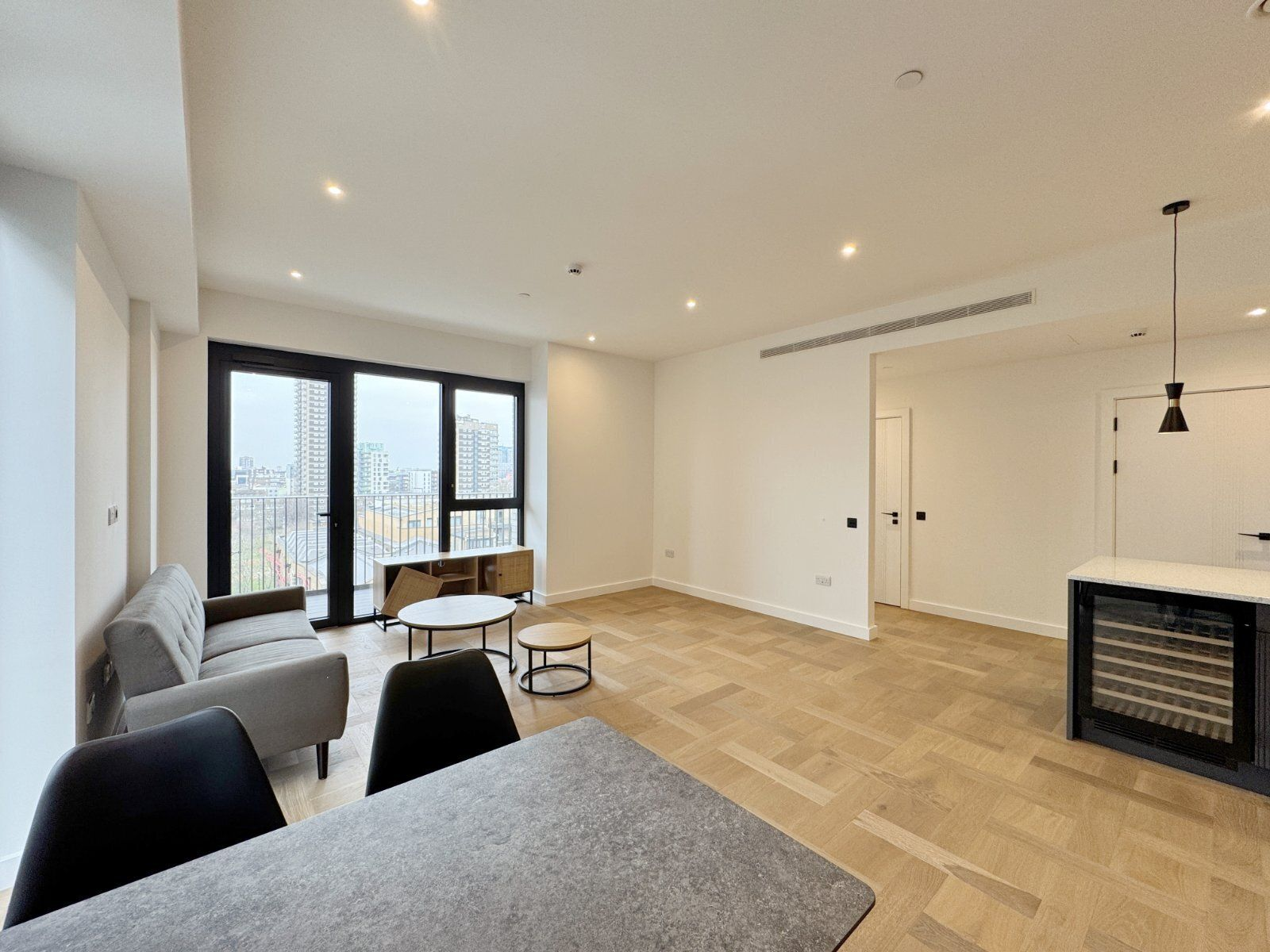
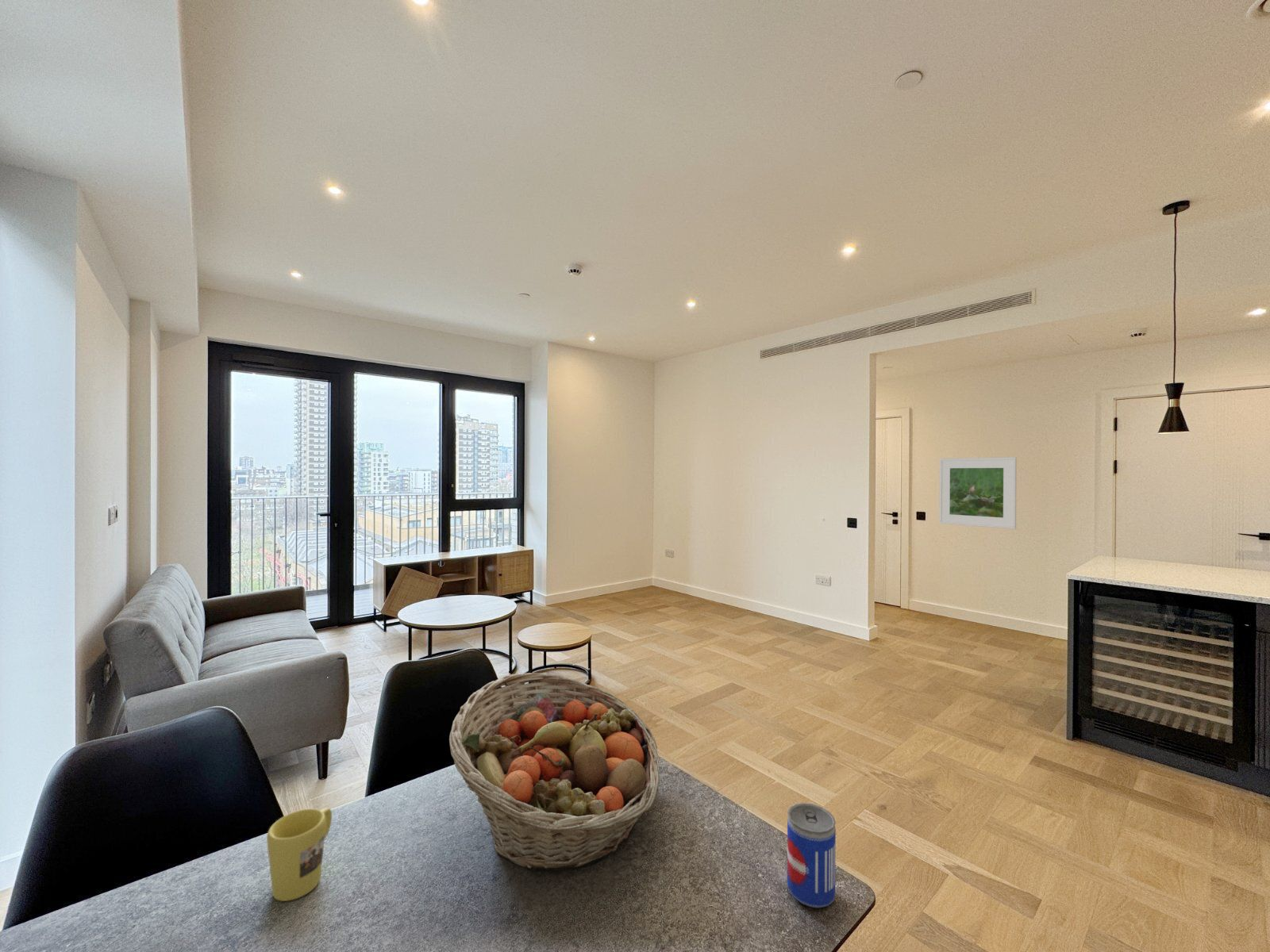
+ mug (306, 845)
+ beer can (810, 854)
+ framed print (976, 492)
+ fruit basket (560, 754)
